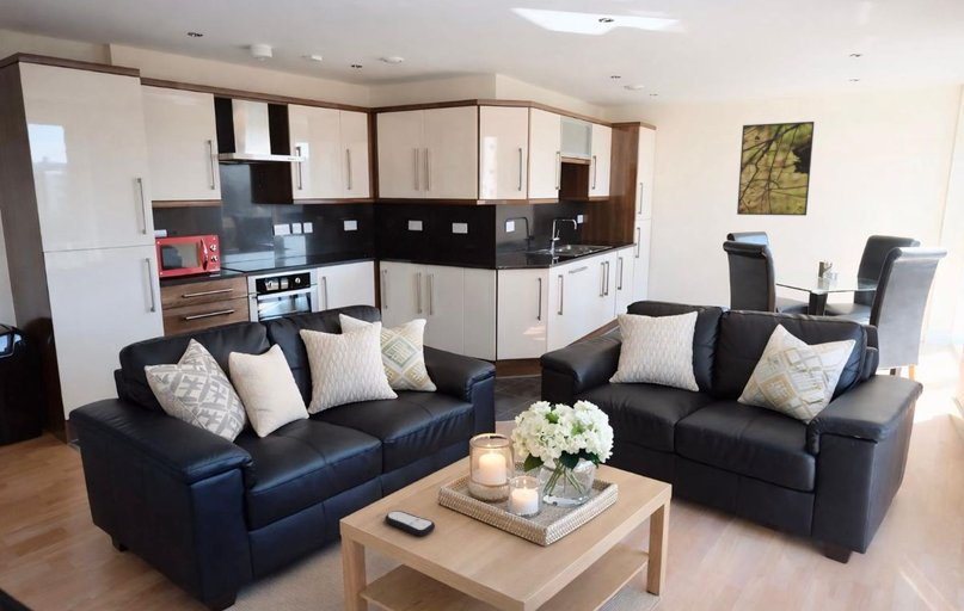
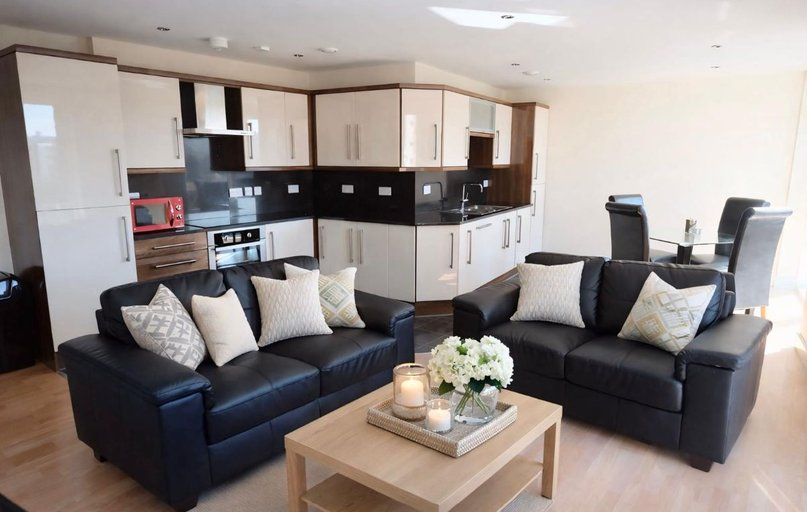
- remote control (409, 521)
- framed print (774, 169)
